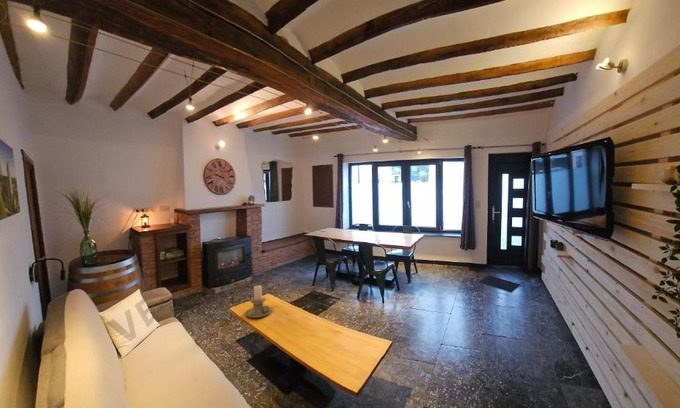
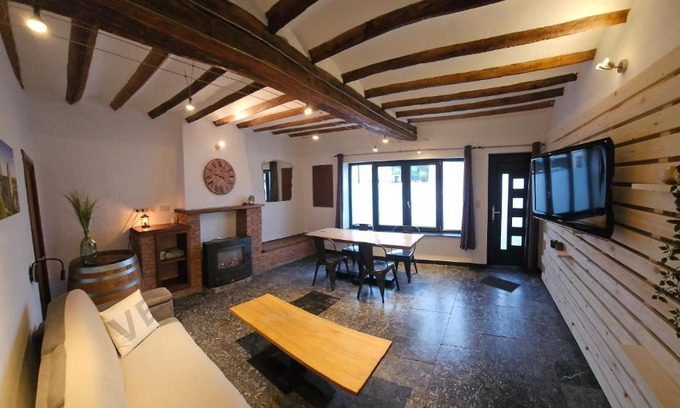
- candle holder (258, 299)
